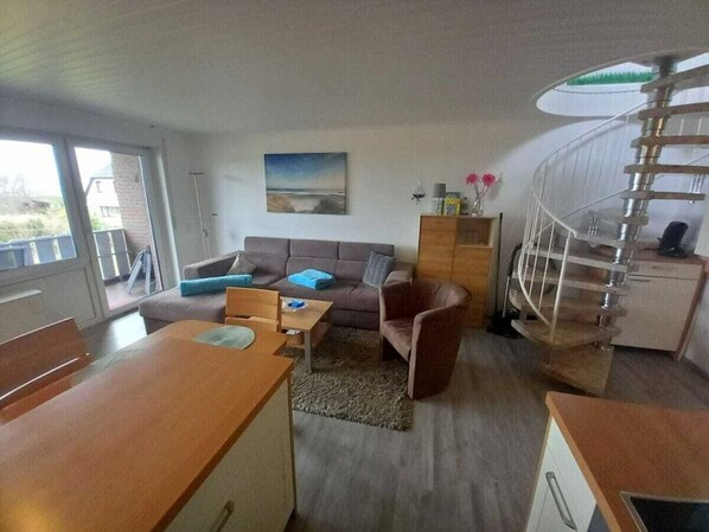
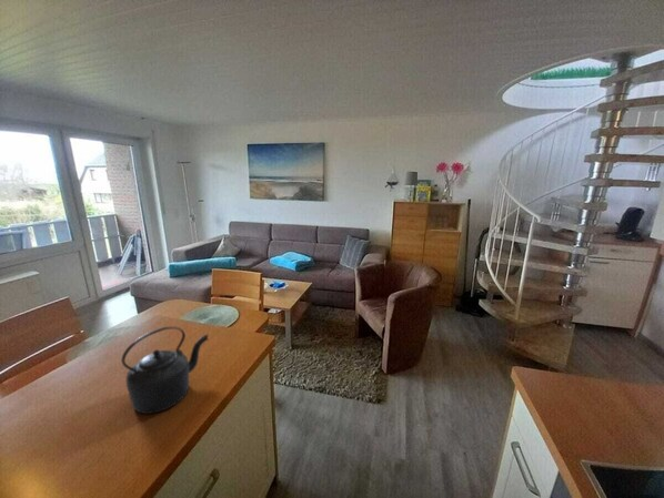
+ kettle (171, 356)
